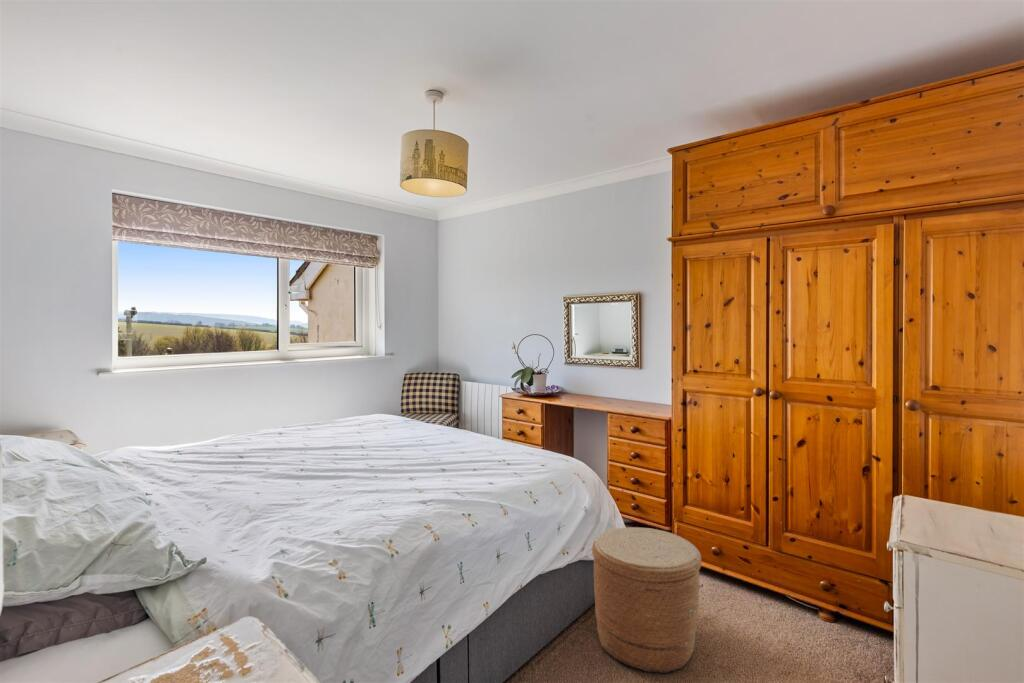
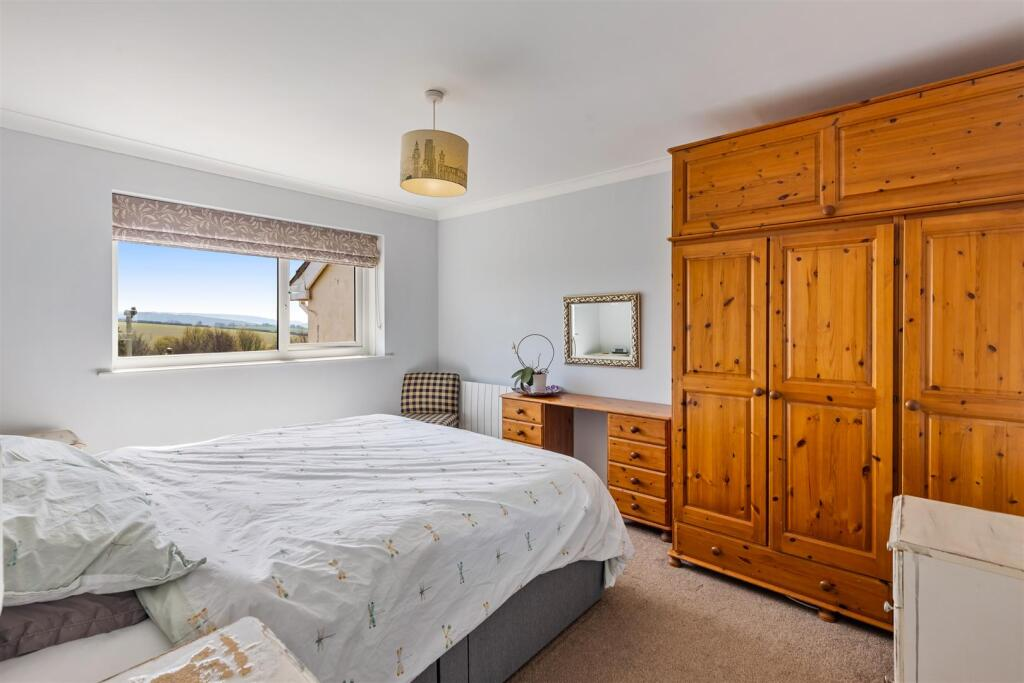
- woven basket (644, 593)
